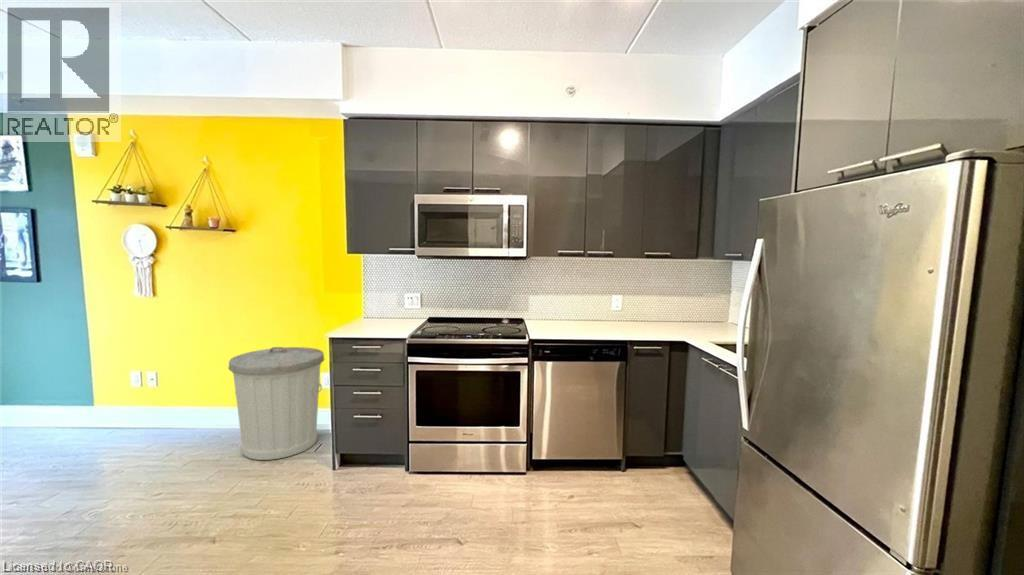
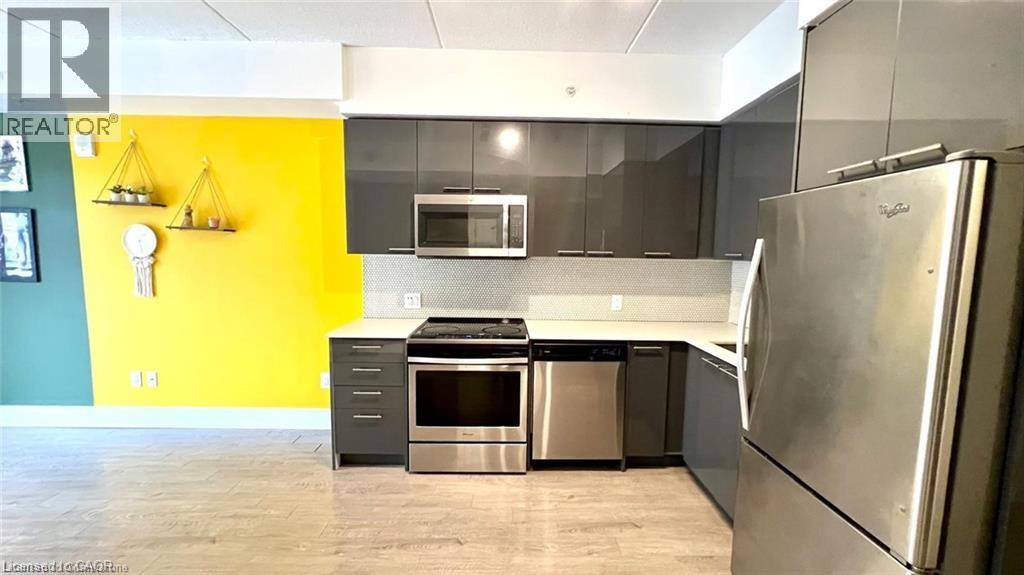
- trash can (279, 395)
